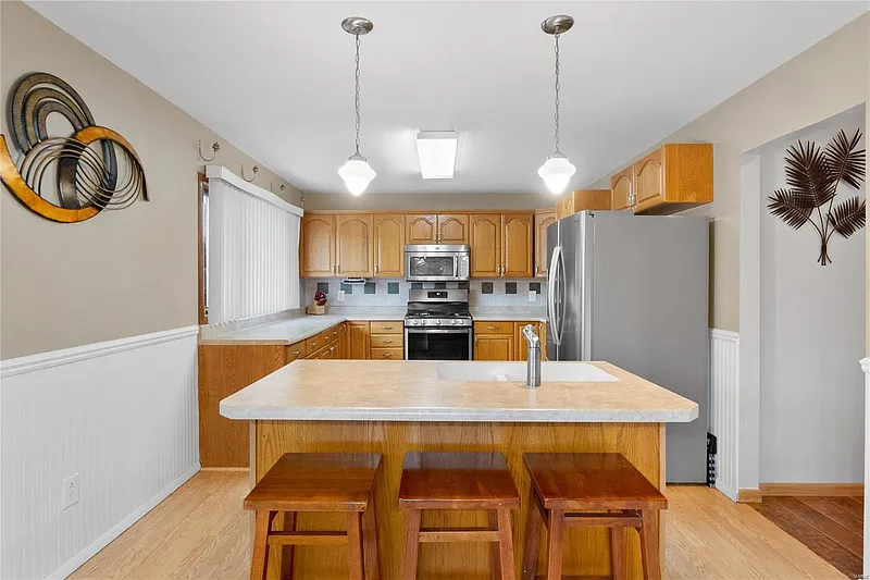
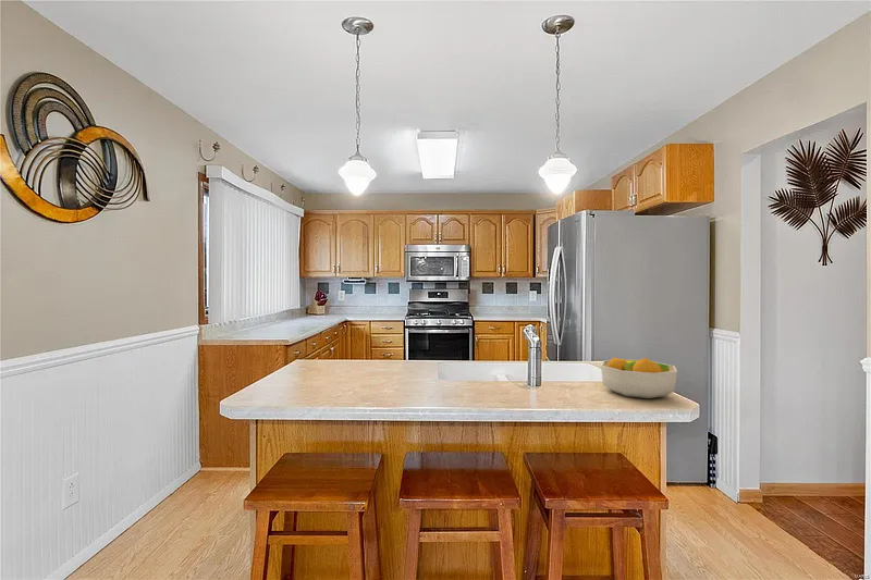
+ fruit bowl (637, 372)
